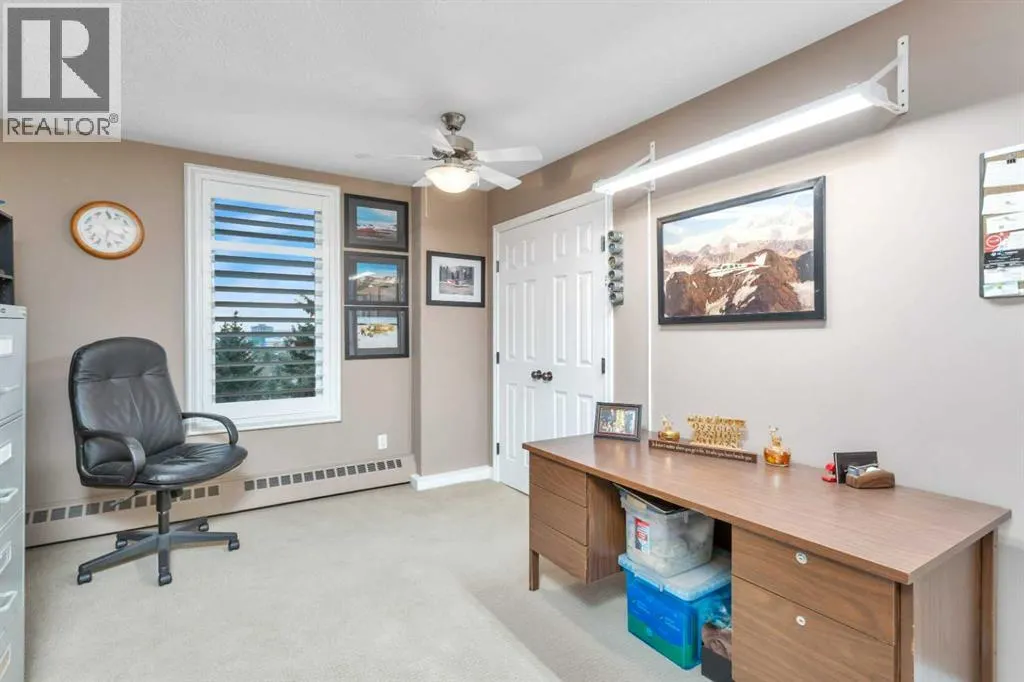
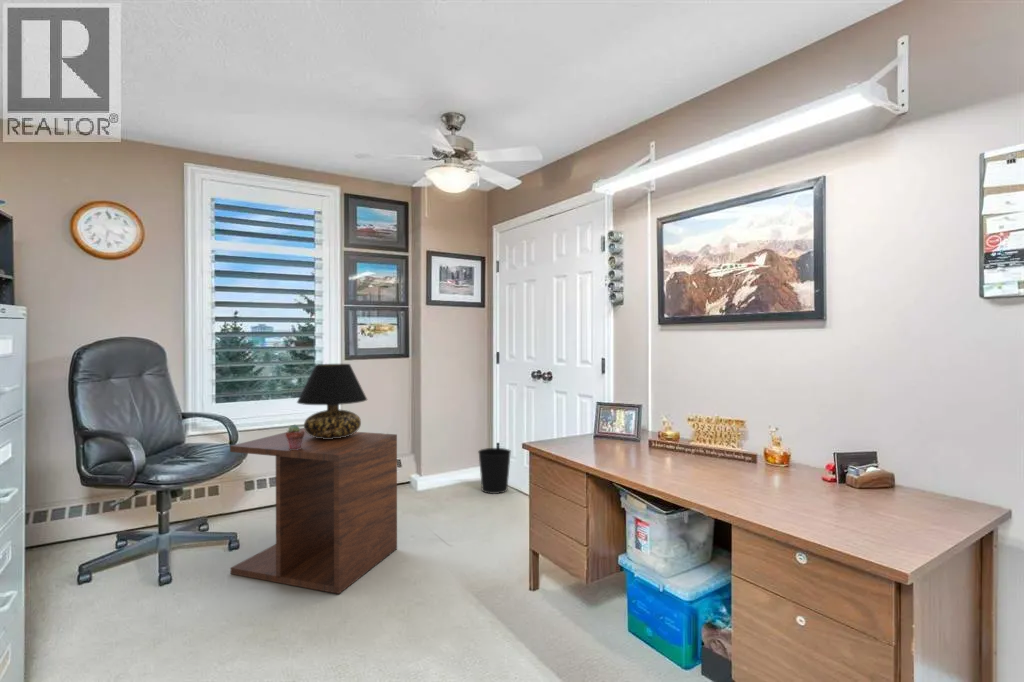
+ table lamp (332, 400)
+ wastebasket (494, 470)
+ side table (318, 500)
+ potted succulent (295, 436)
